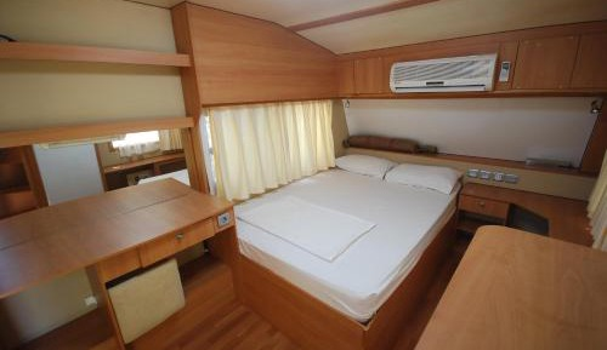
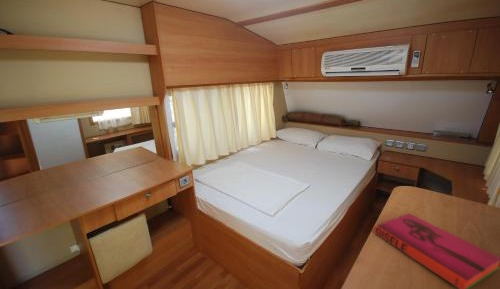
+ hardback book (430, 244)
